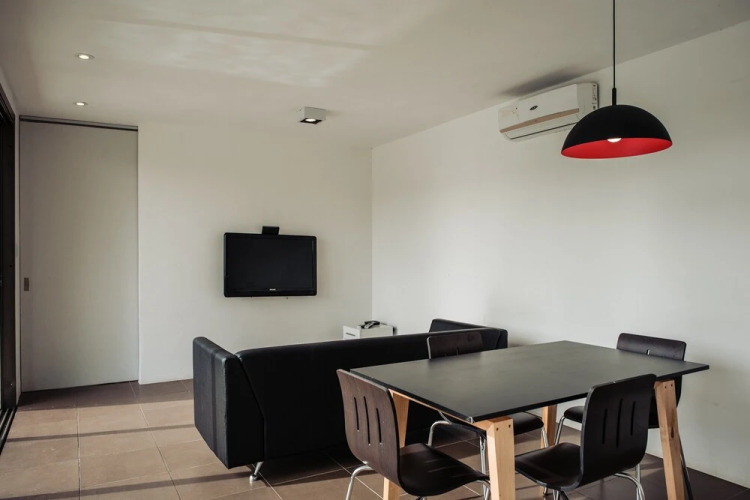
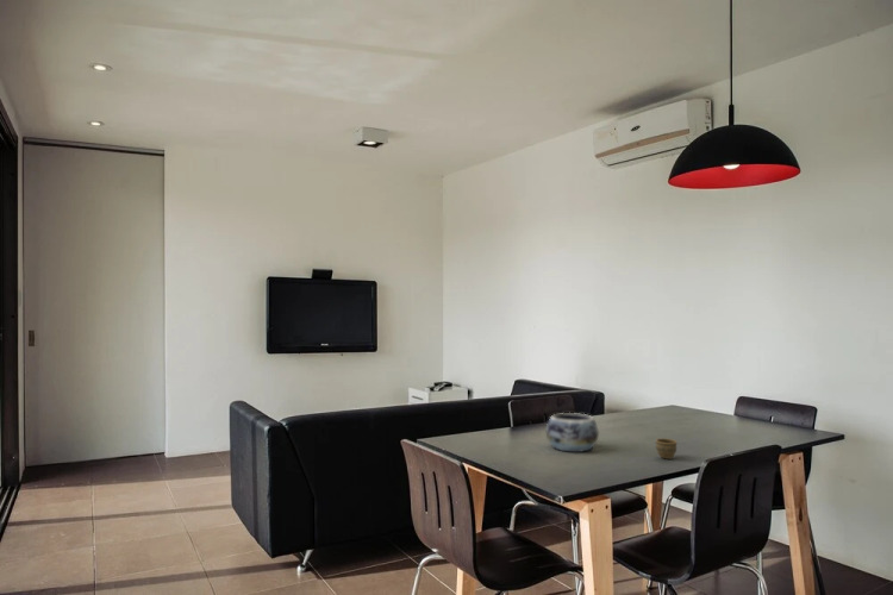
+ cup (668, 449)
+ decorative bowl (572, 432)
